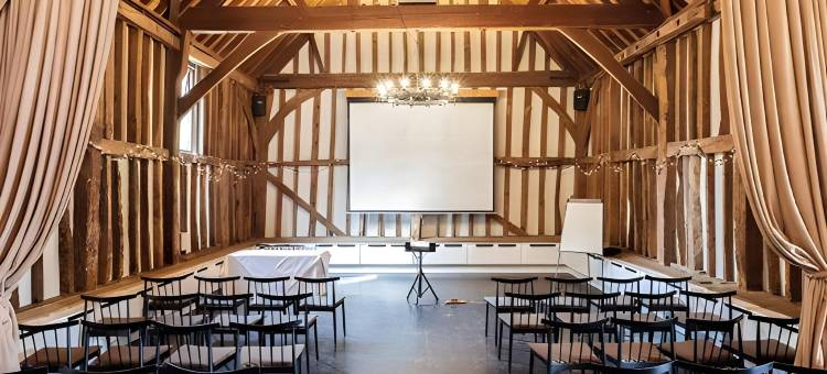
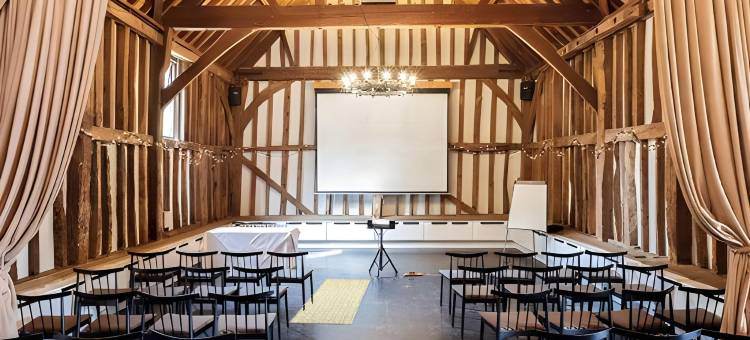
+ rug (336, 297)
